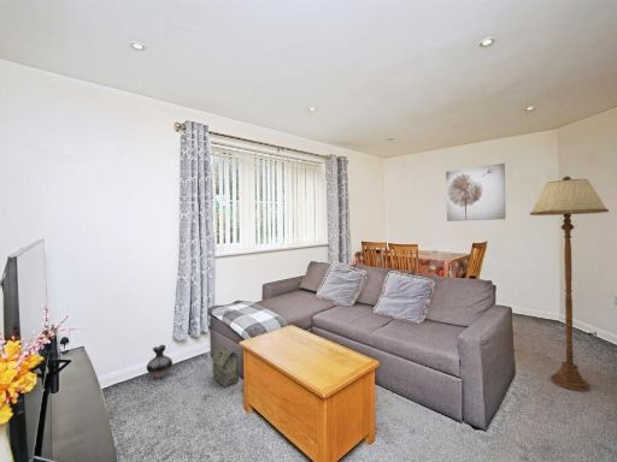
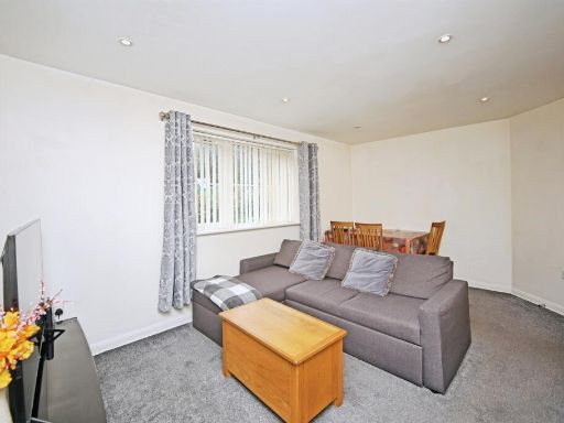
- bag (224, 363)
- floor lamp (568, 279)
- wall art (474, 194)
- ceramic jug (159, 361)
